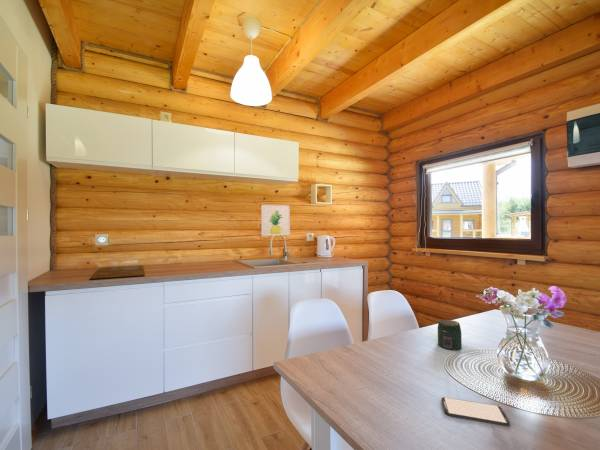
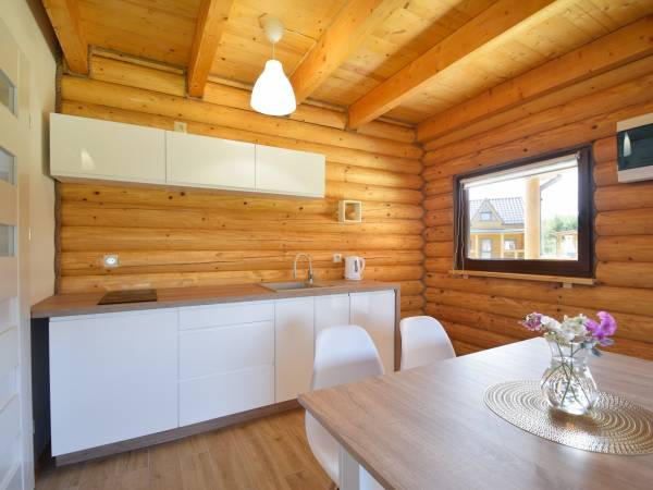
- wall art (275, 220)
- smartphone (473, 410)
- jar (449, 334)
